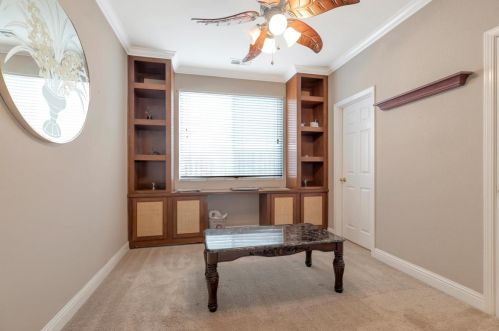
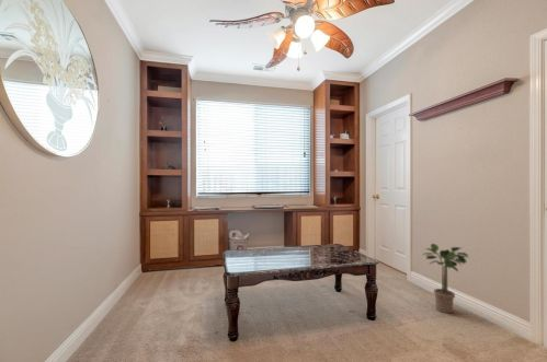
+ potted plant (446, 276)
